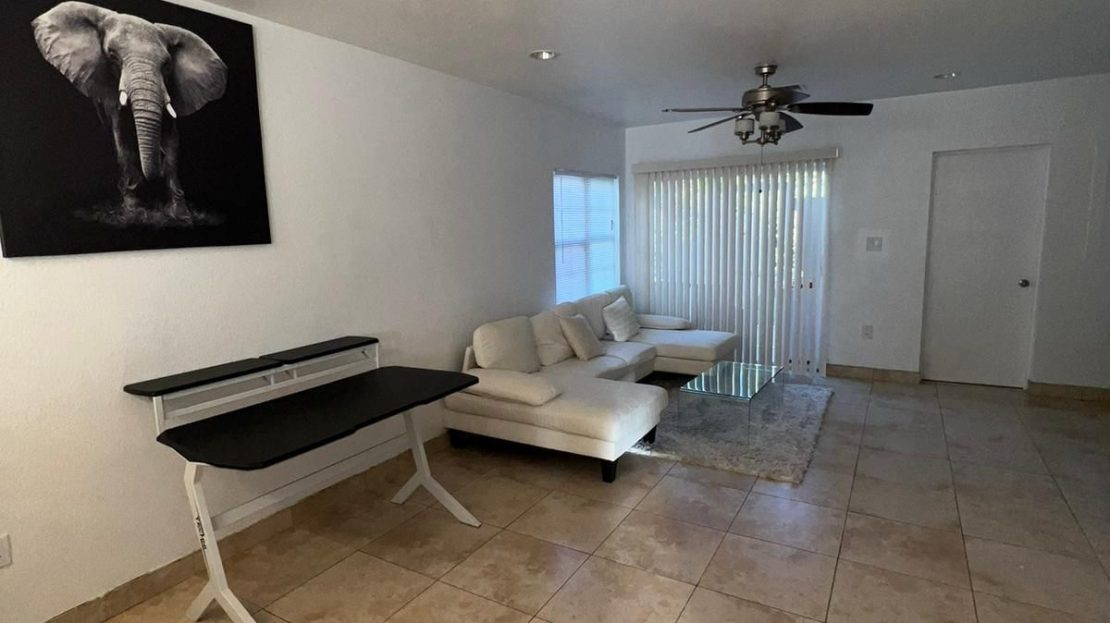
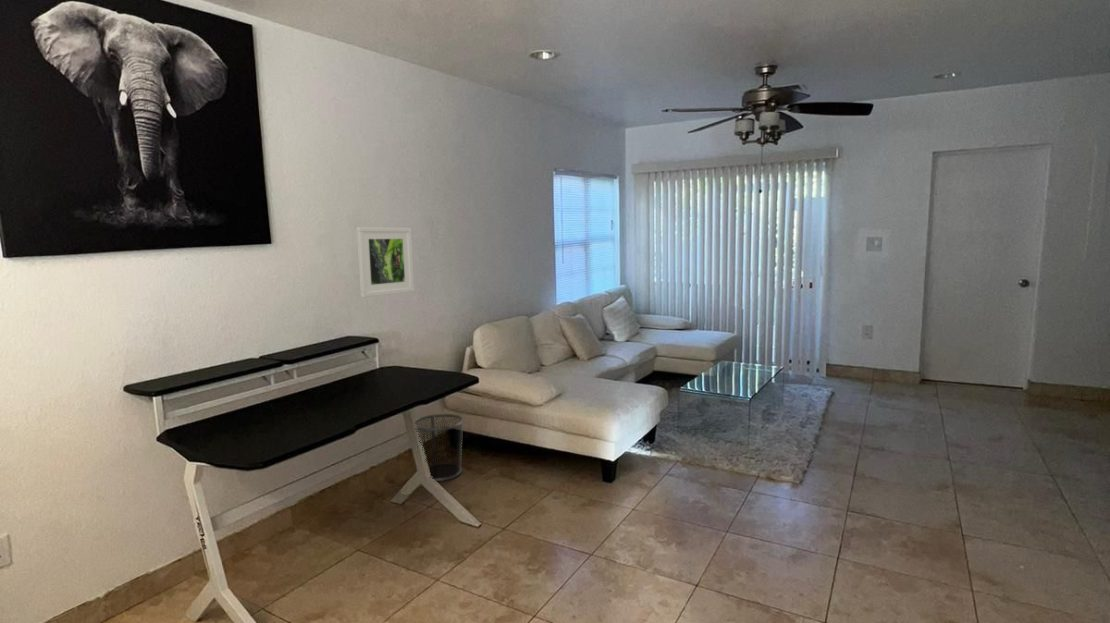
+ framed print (386, 261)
+ waste bin (440, 447)
